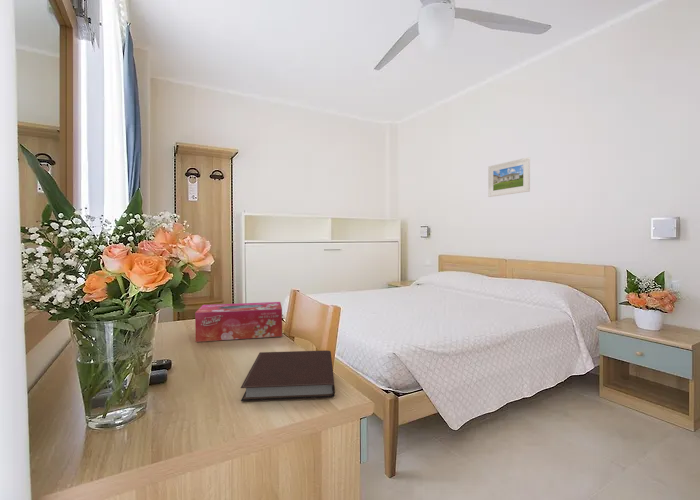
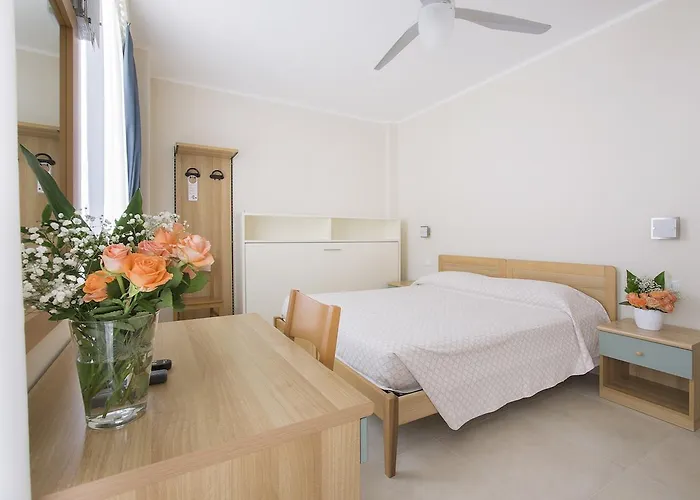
- notebook (292, 372)
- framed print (508, 178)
- tissue box (241, 320)
